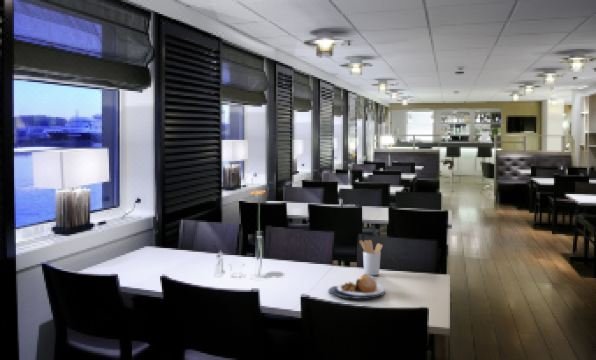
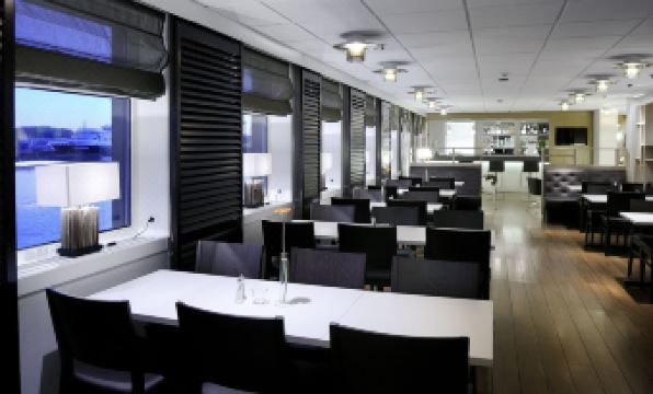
- plate (356, 283)
- utensil holder (369, 256)
